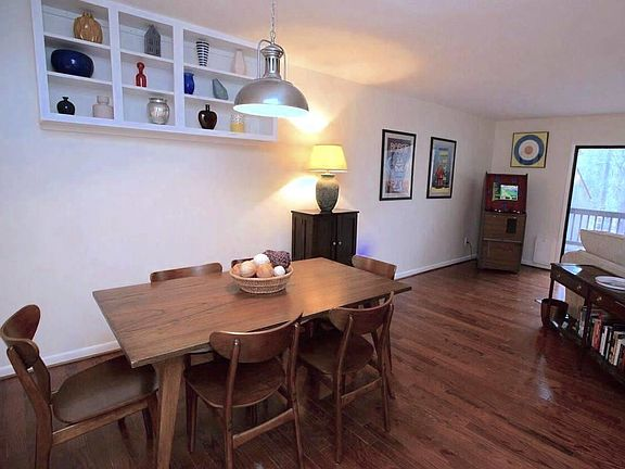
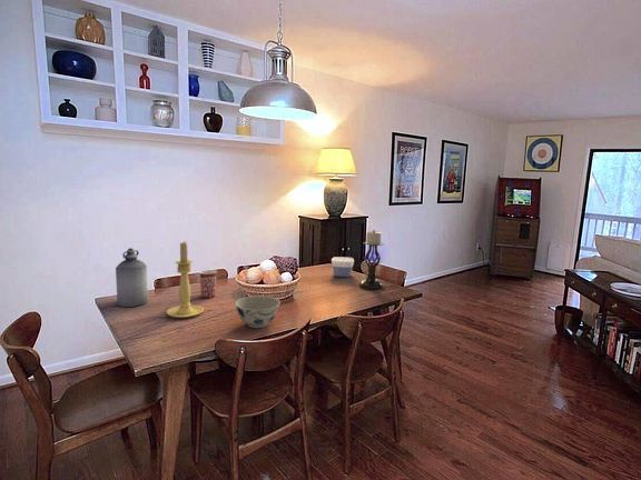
+ candle holder (373, 258)
+ bowl (342, 267)
+ bottle (131, 276)
+ candle holder (184, 277)
+ mug (207, 282)
+ bowl (257, 313)
